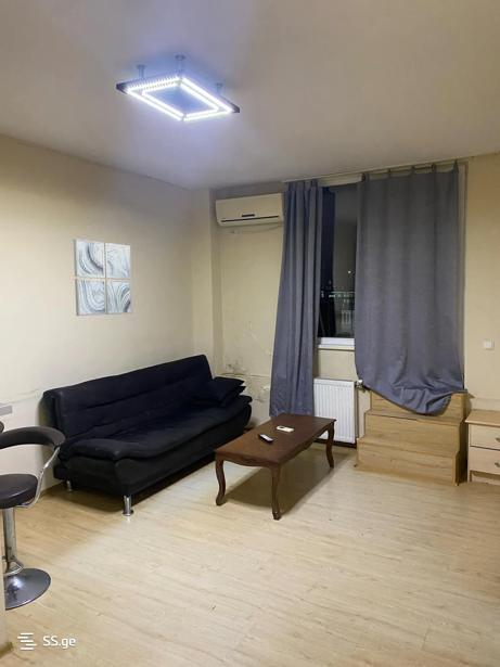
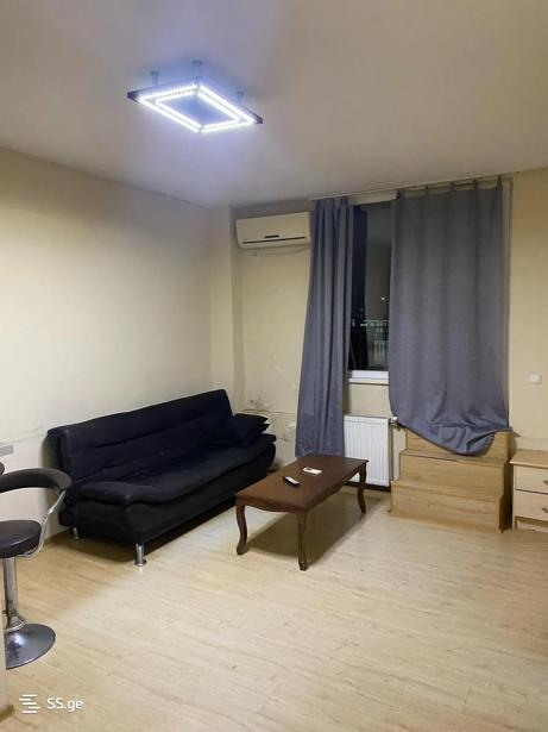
- wall art (104, 280)
